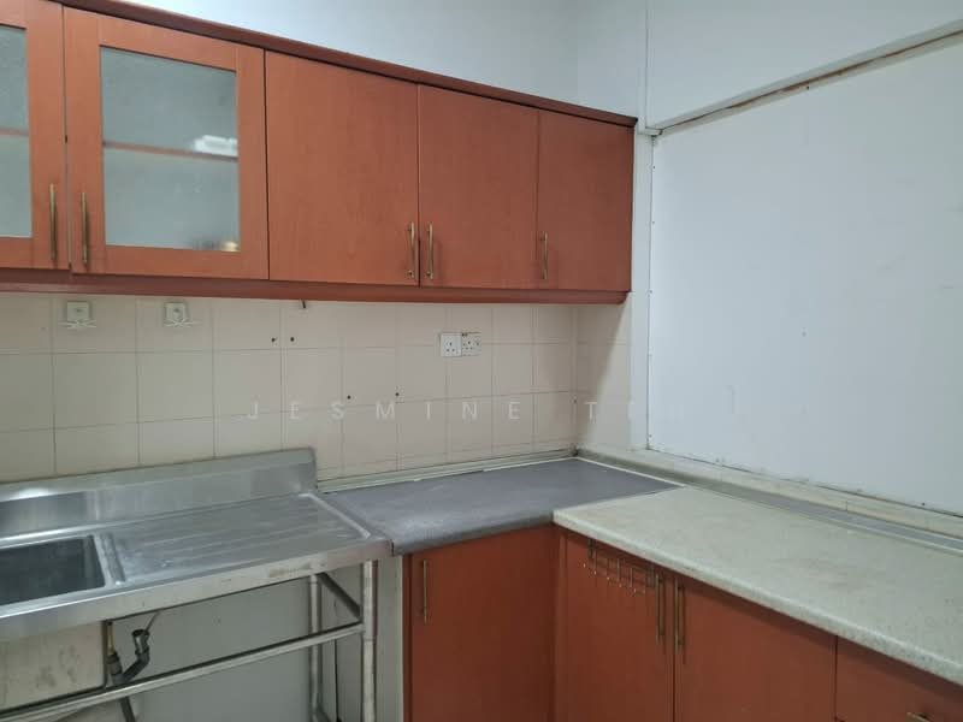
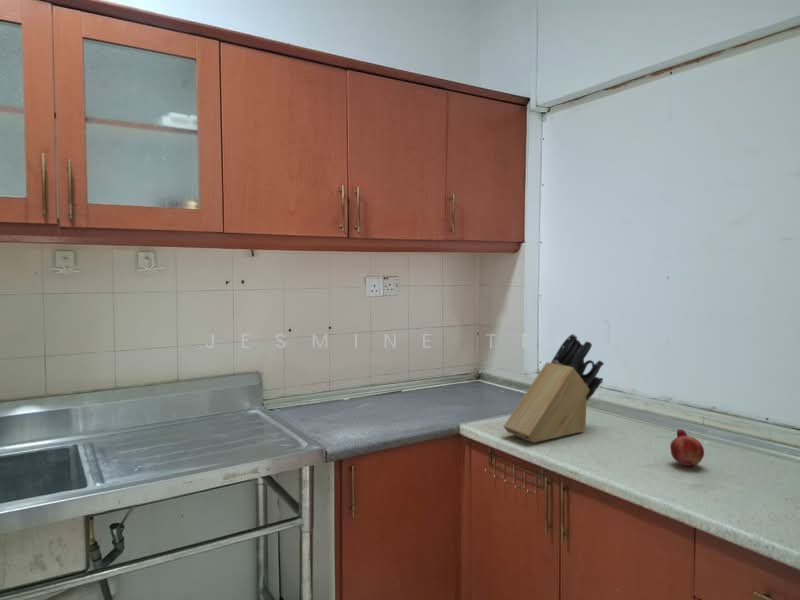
+ knife block (556, 384)
+ fruit (686, 448)
